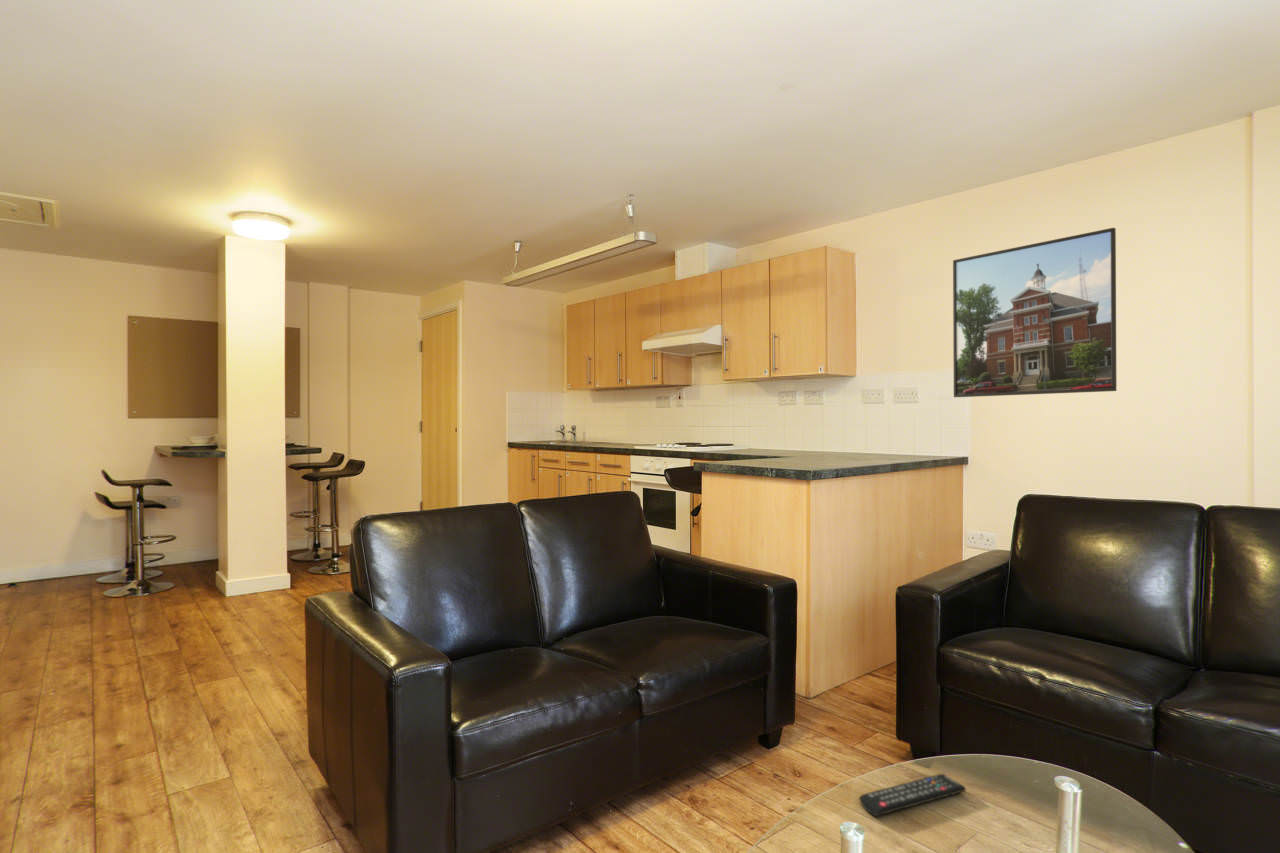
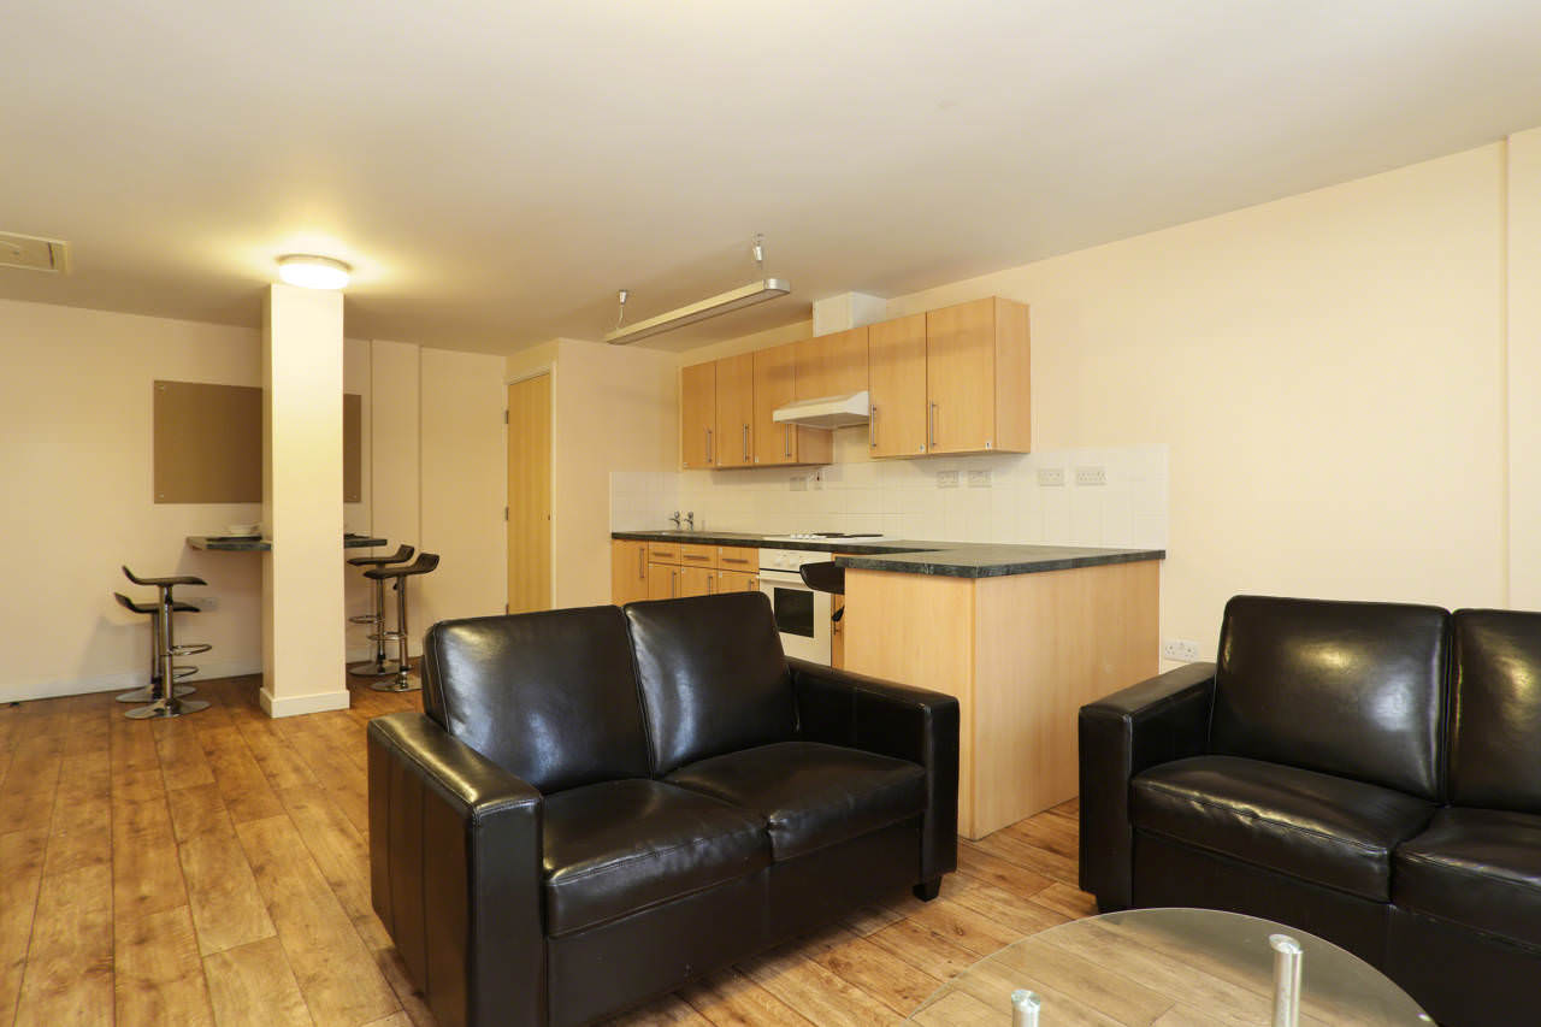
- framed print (1027, 319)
- remote control (913, 794)
